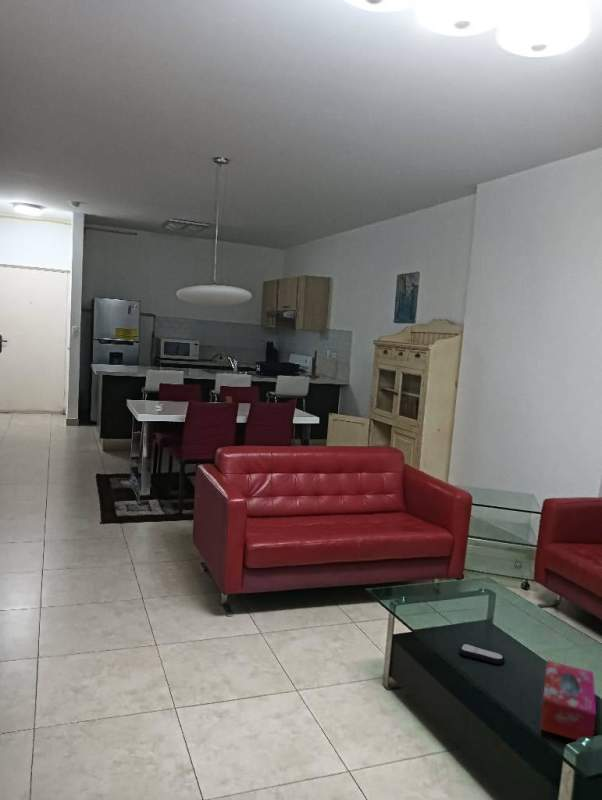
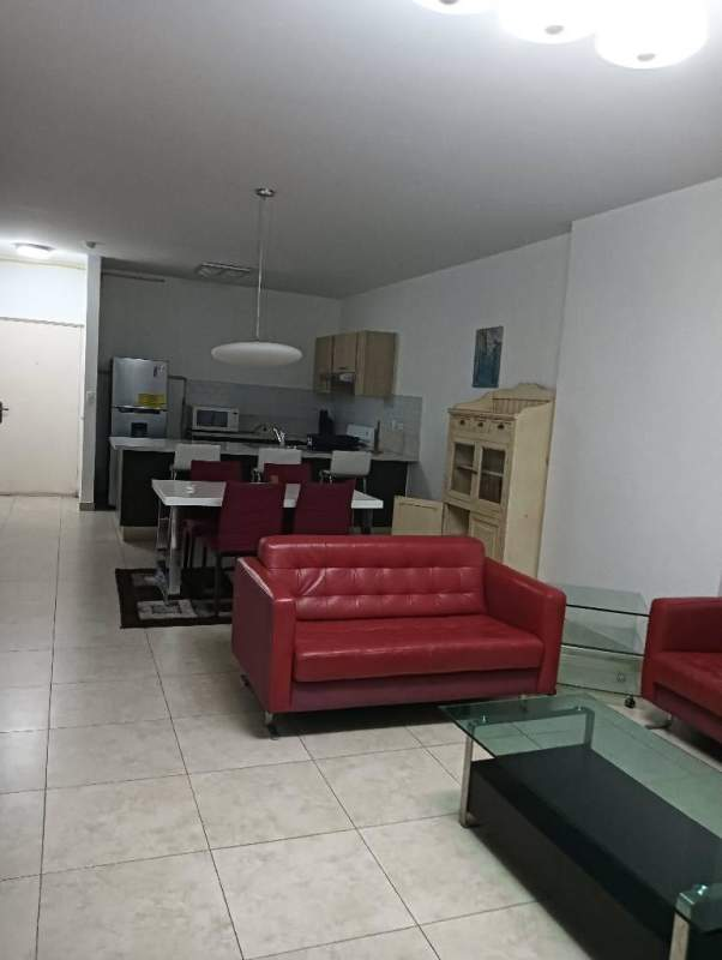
- tissue box (568, 699)
- remote control (481, 653)
